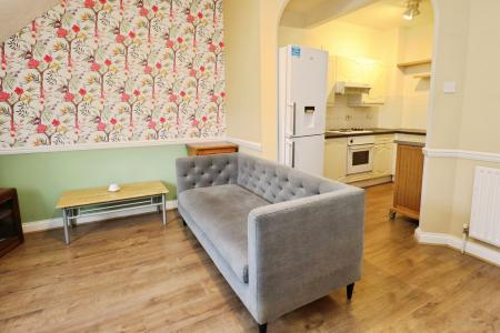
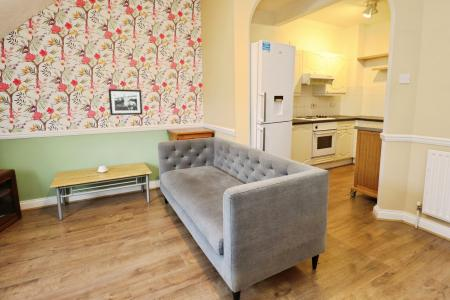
+ picture frame (126, 102)
